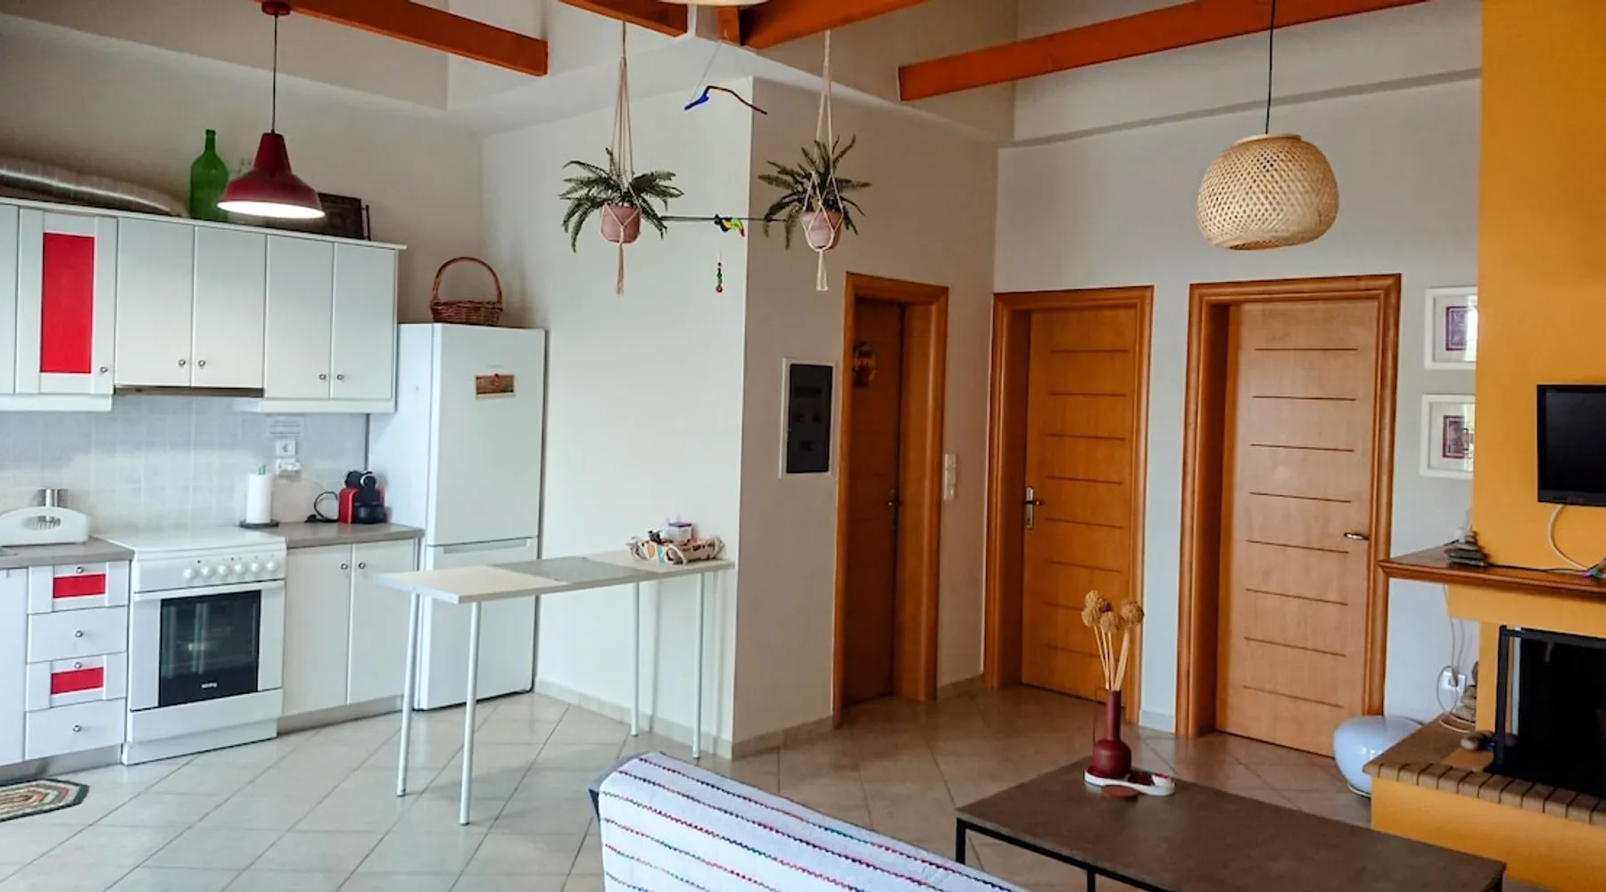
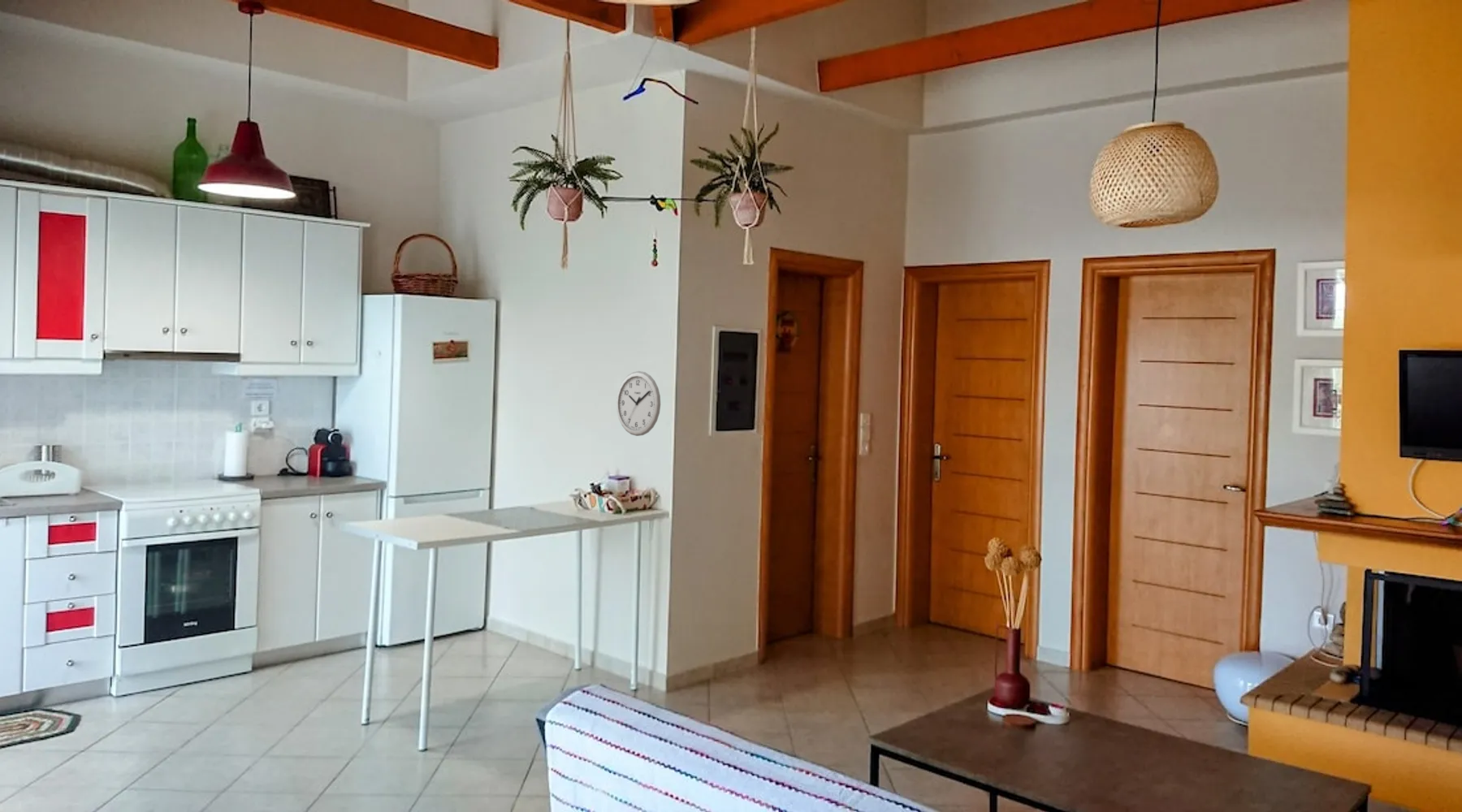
+ wall clock (637, 403)
